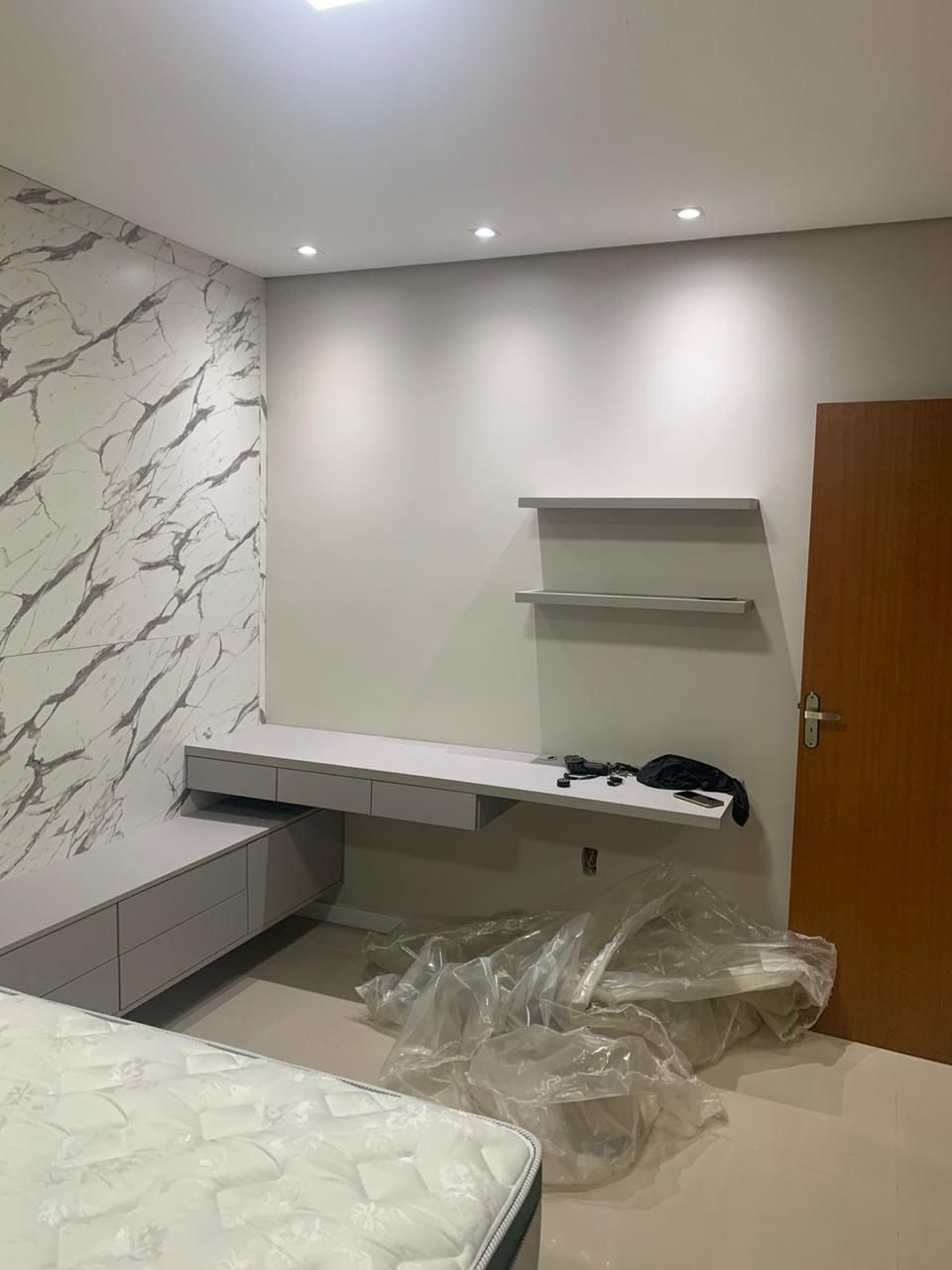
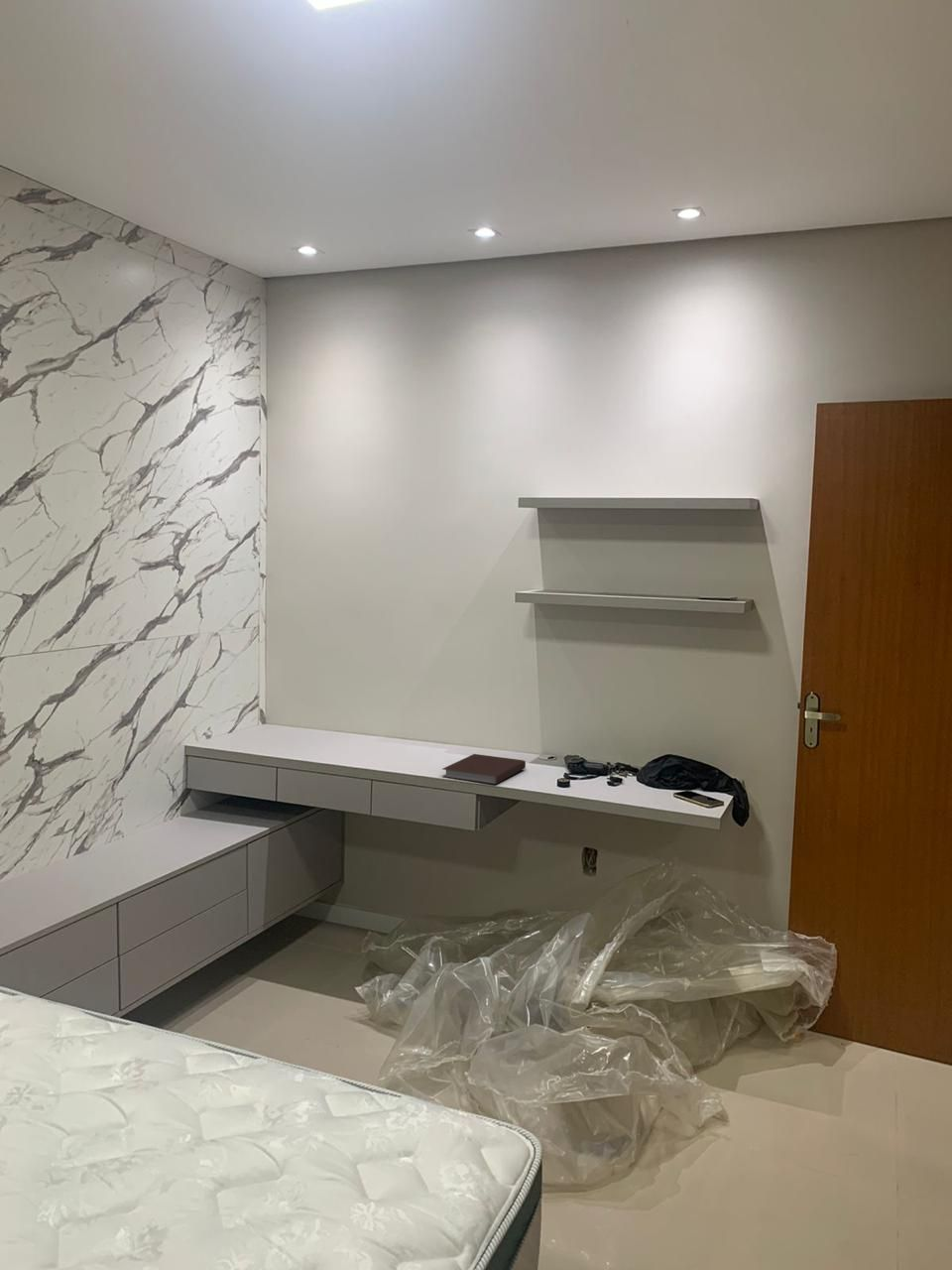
+ notebook (484, 768)
